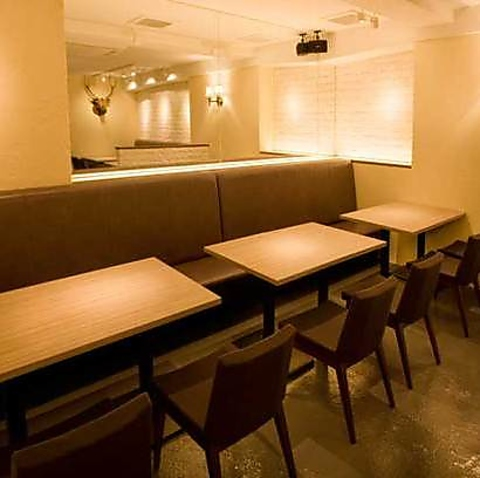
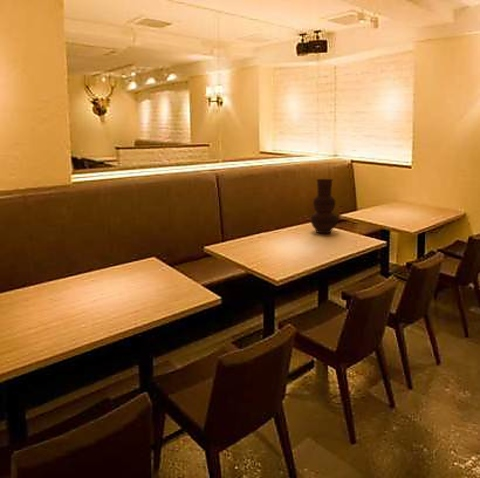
+ vase (324, 206)
